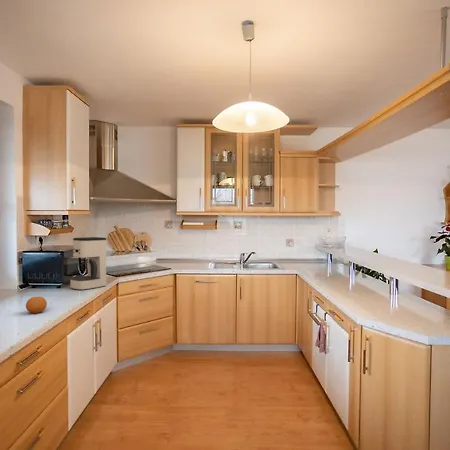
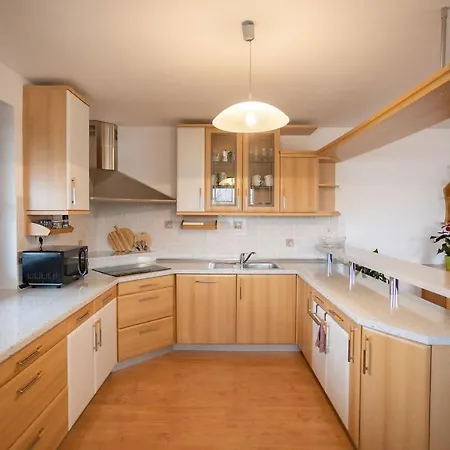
- fruit (36, 304)
- coffee maker (88, 262)
